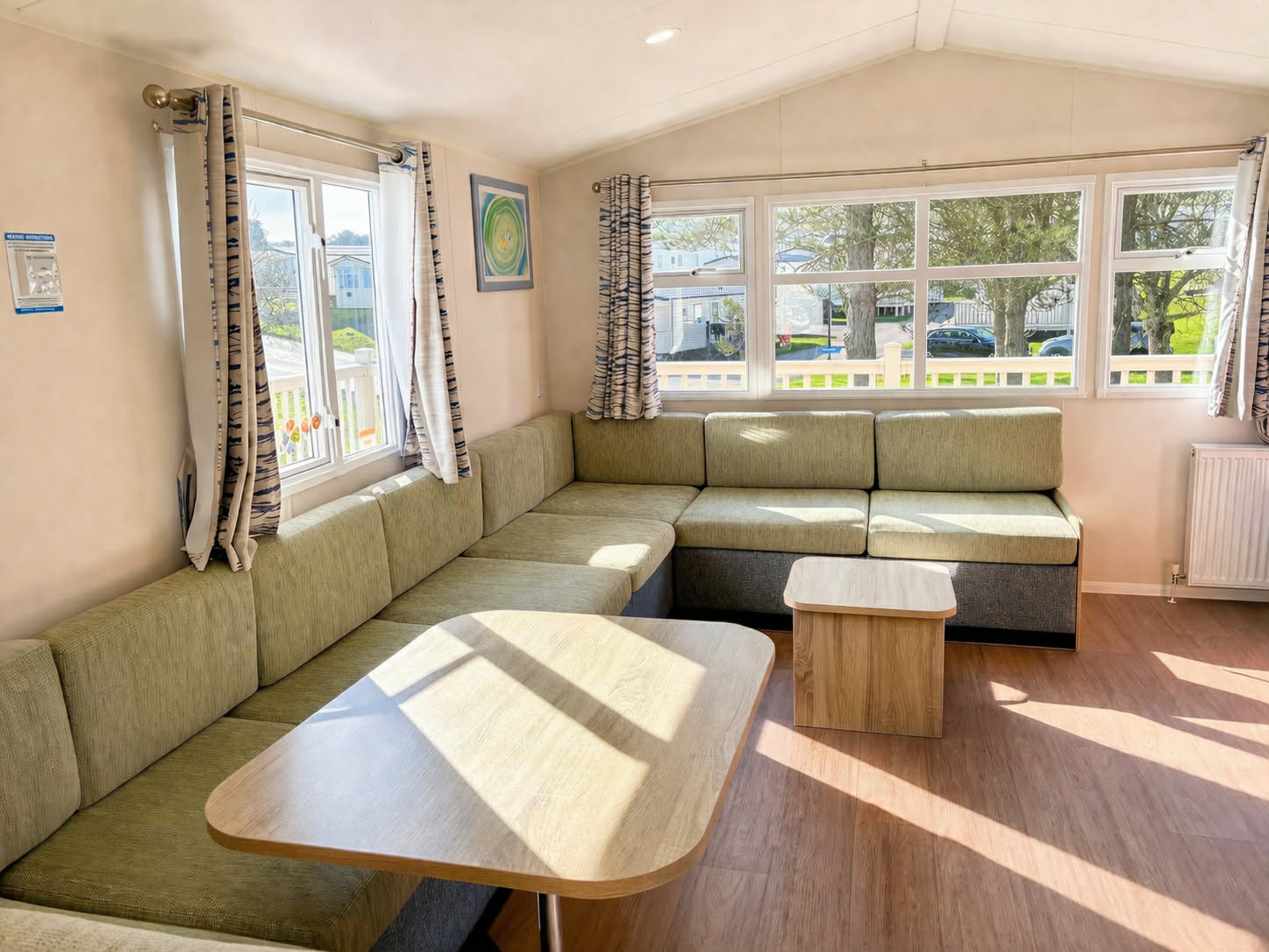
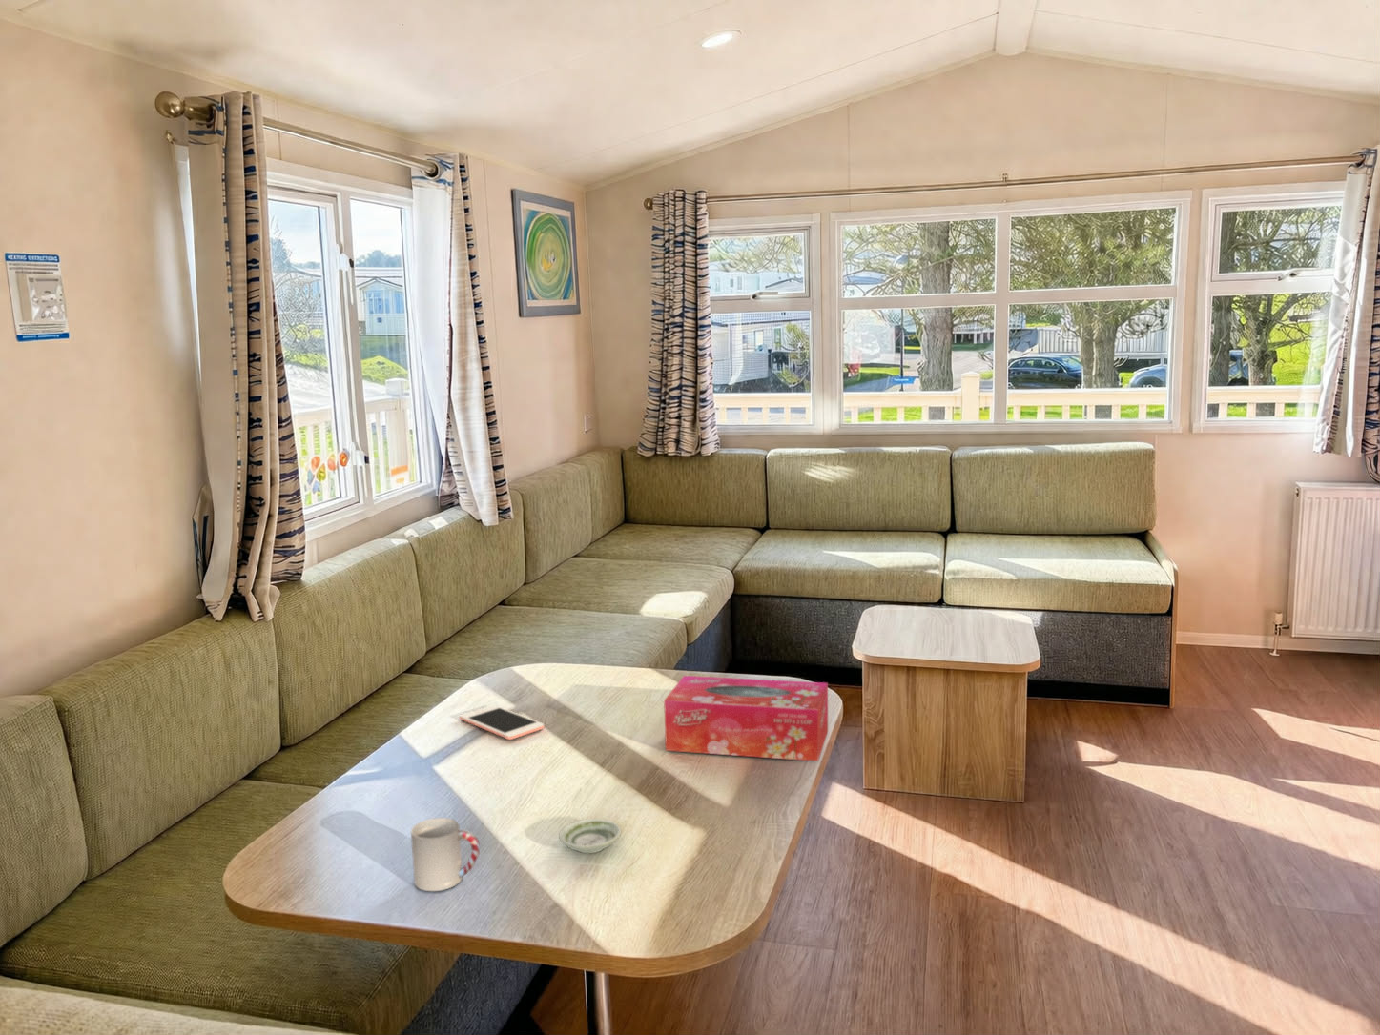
+ tissue box (748, 715)
+ cup (446, 853)
+ cell phone (500, 722)
+ saucer (590, 838)
